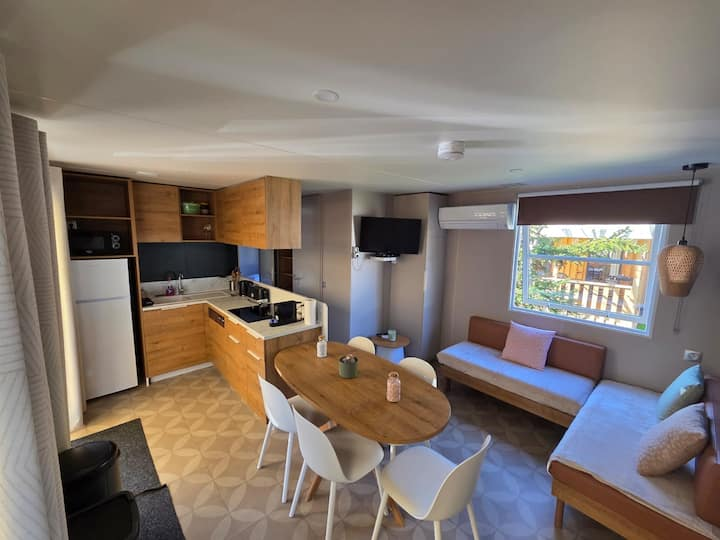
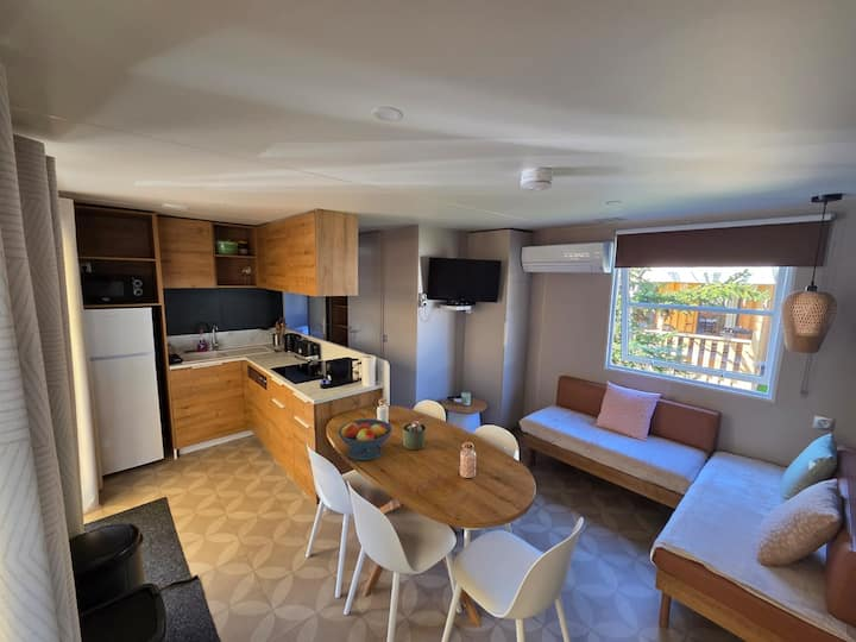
+ fruit bowl (365, 436)
